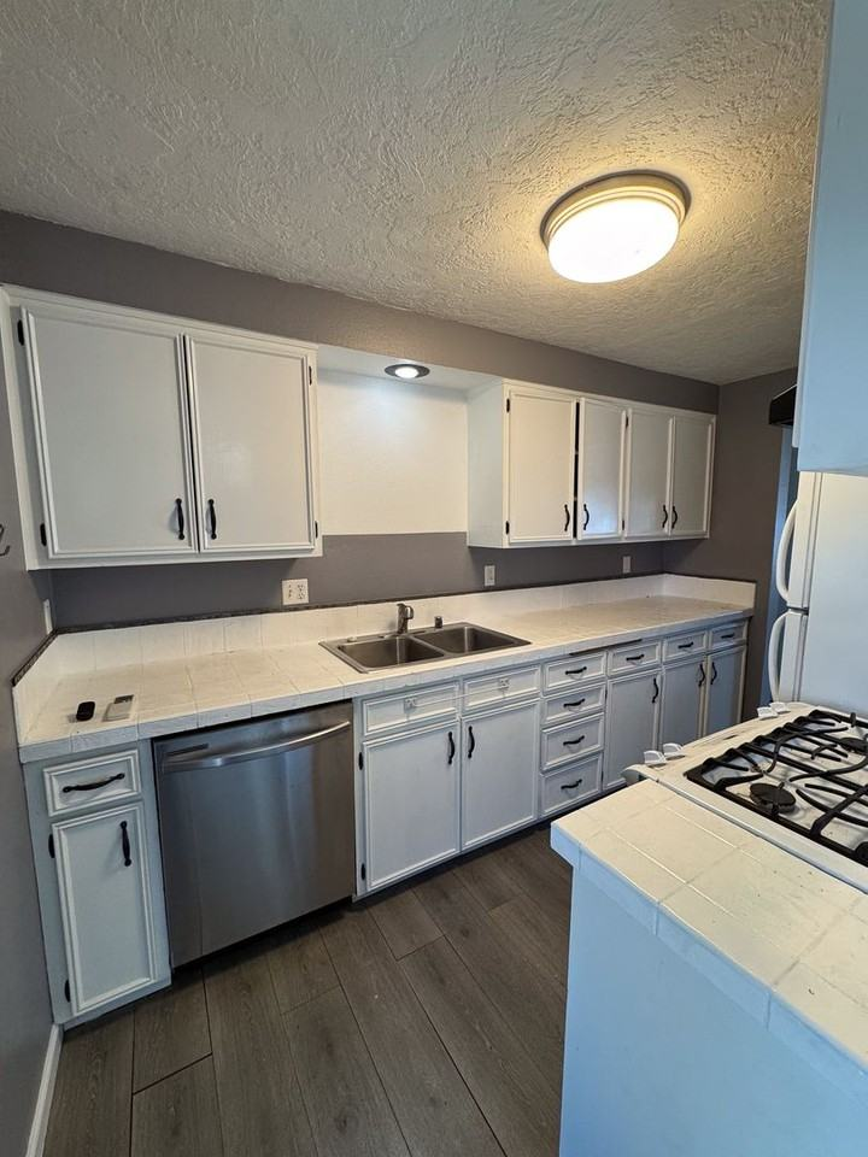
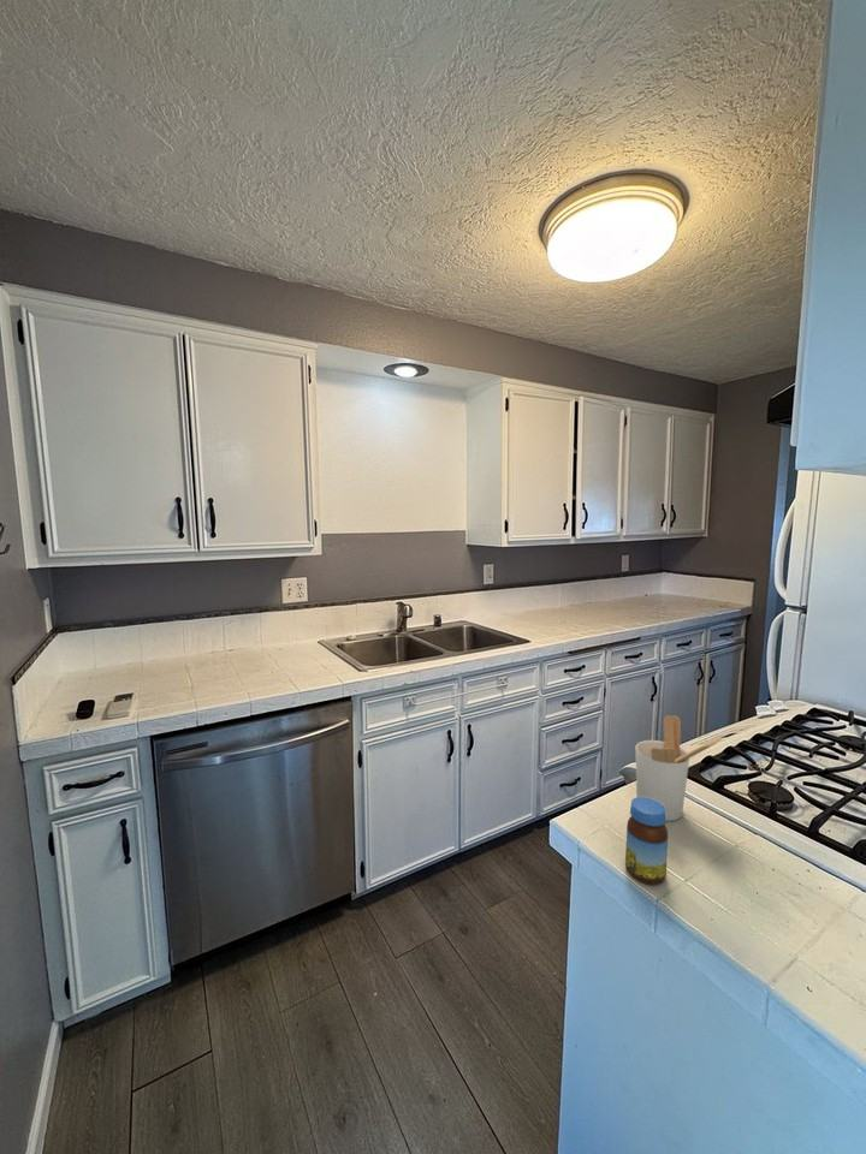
+ jar (646, 838)
+ utensil holder (675, 769)
